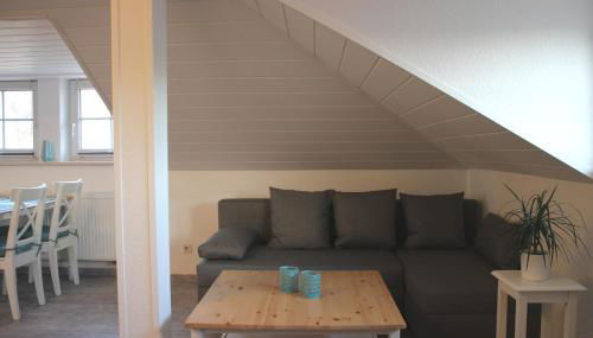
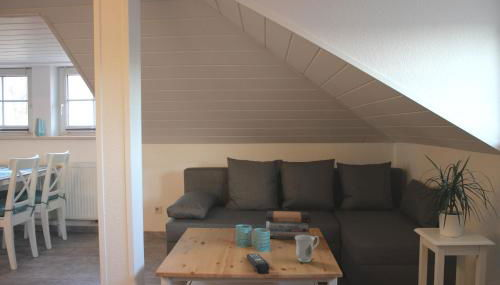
+ mug (307, 248)
+ book stack (287, 225)
+ remote control (257, 261)
